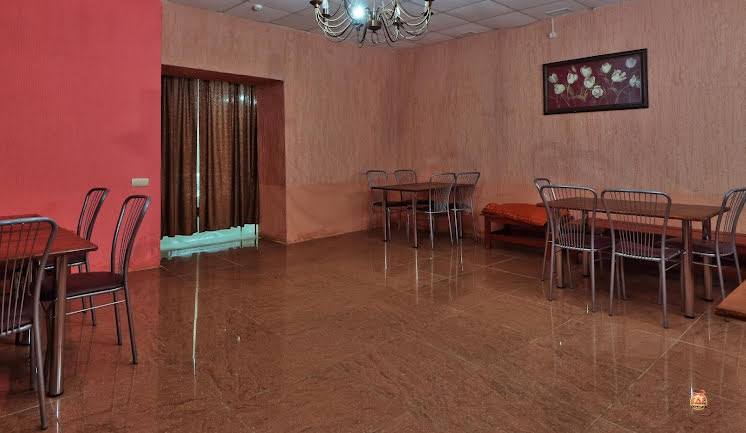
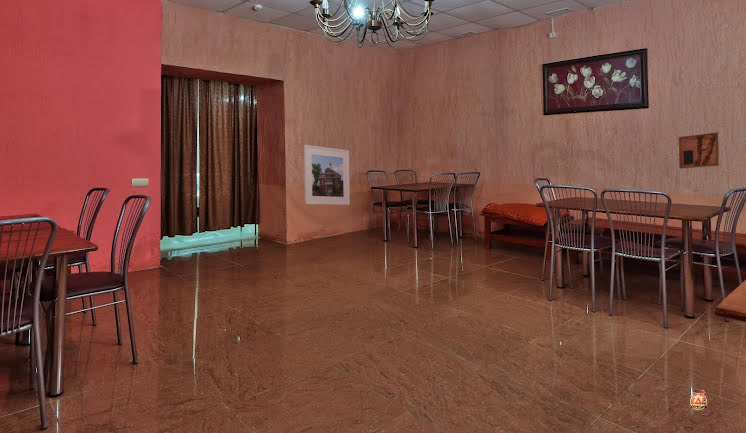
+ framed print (327, 176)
+ wall art (698, 151)
